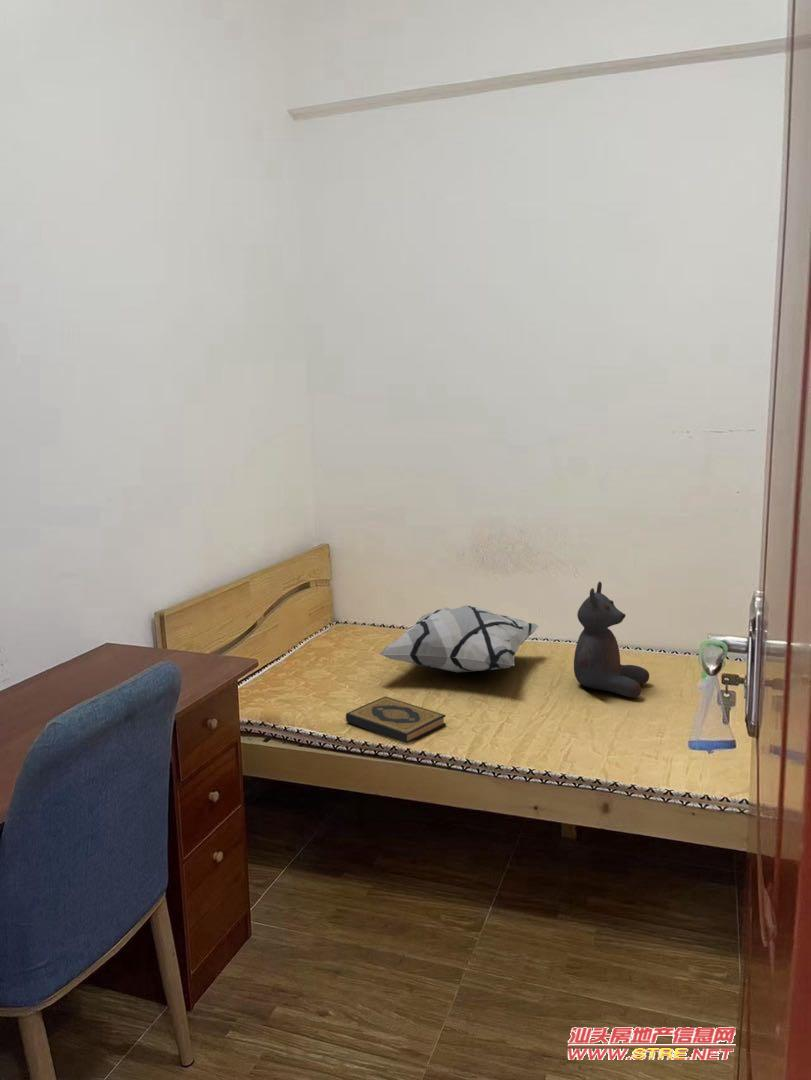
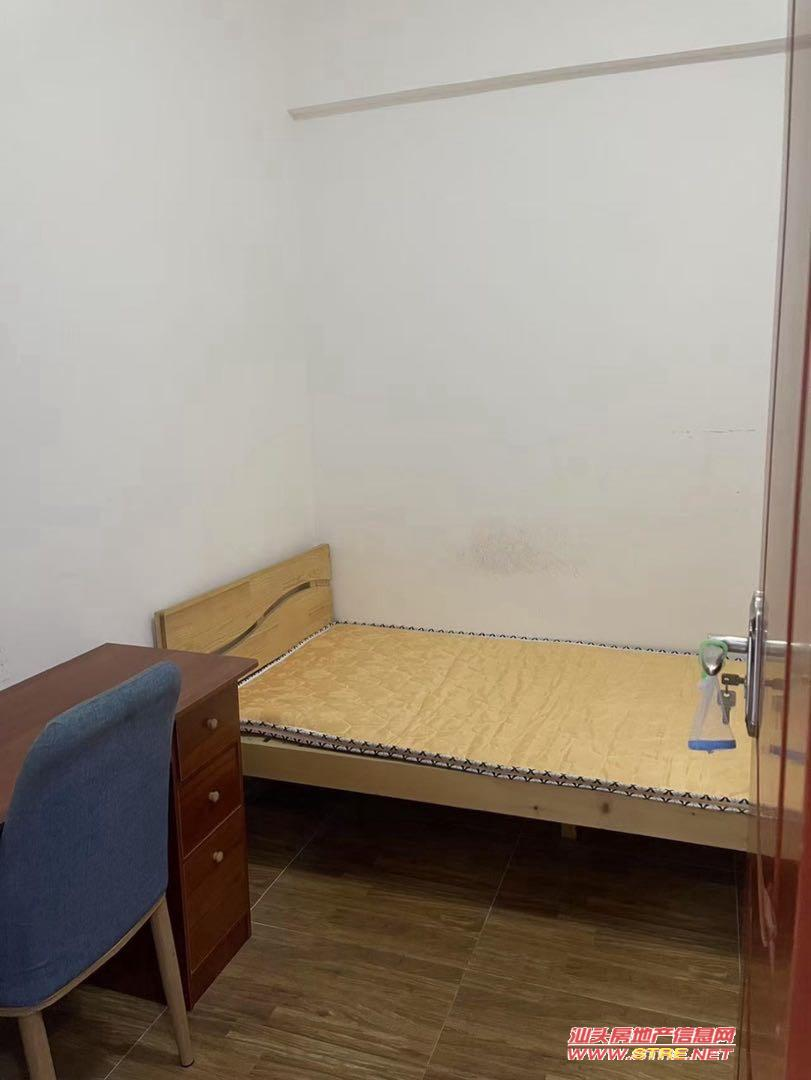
- decorative pillow (462, 639)
- hardback book (395, 718)
- teddy bear (611, 637)
